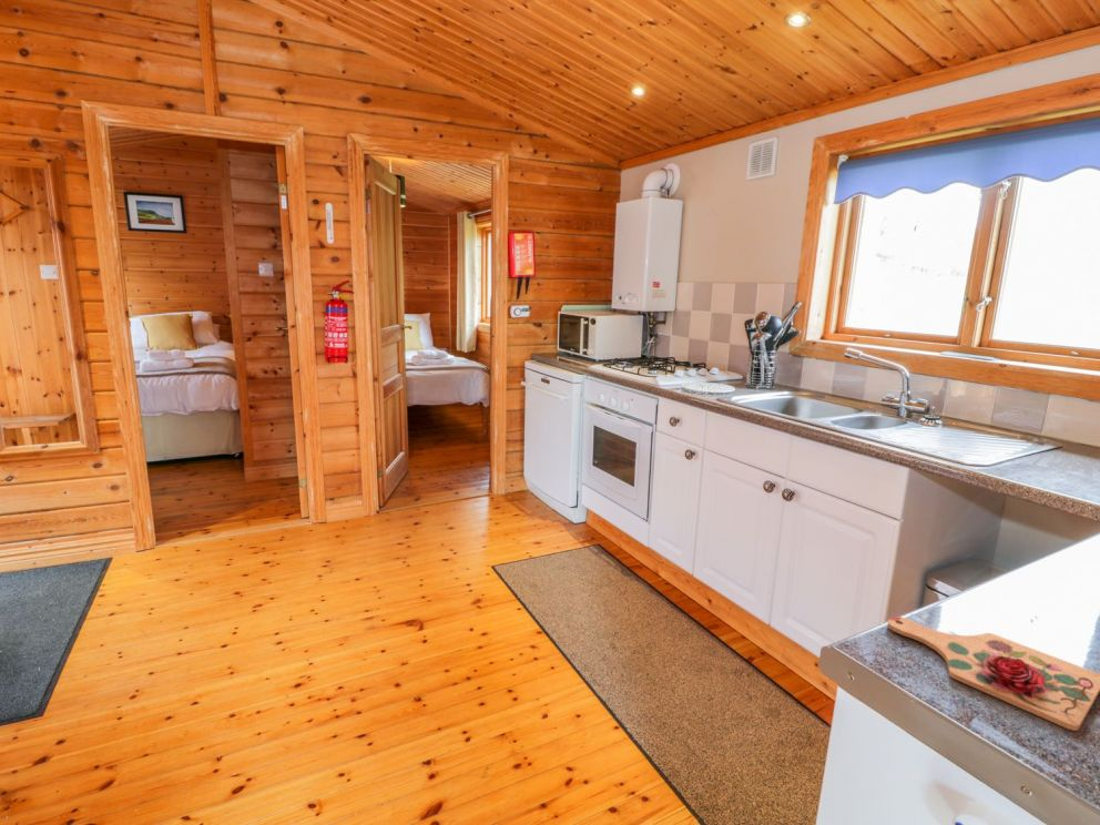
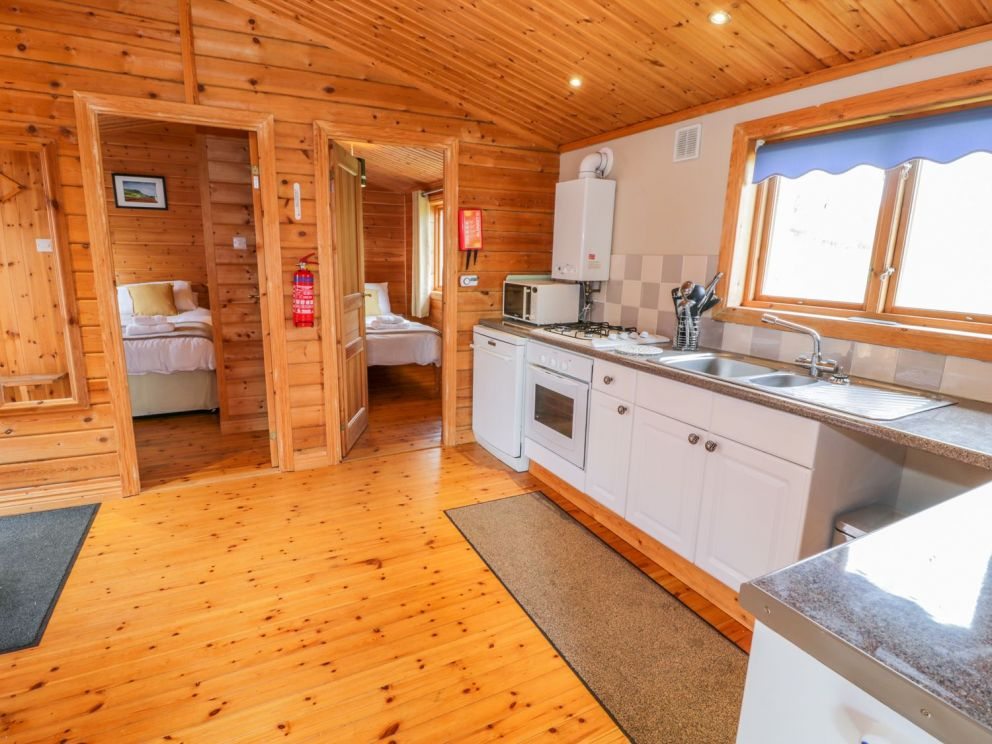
- cutting board (980, 650)
